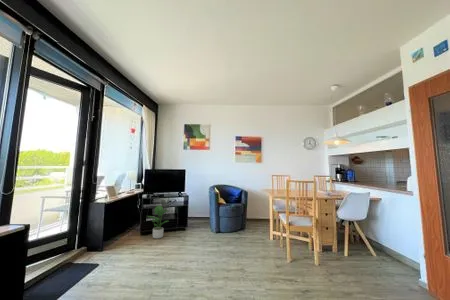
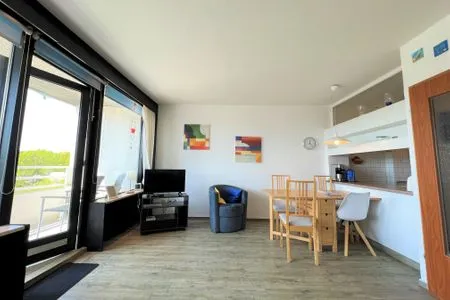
- potted plant (157, 221)
